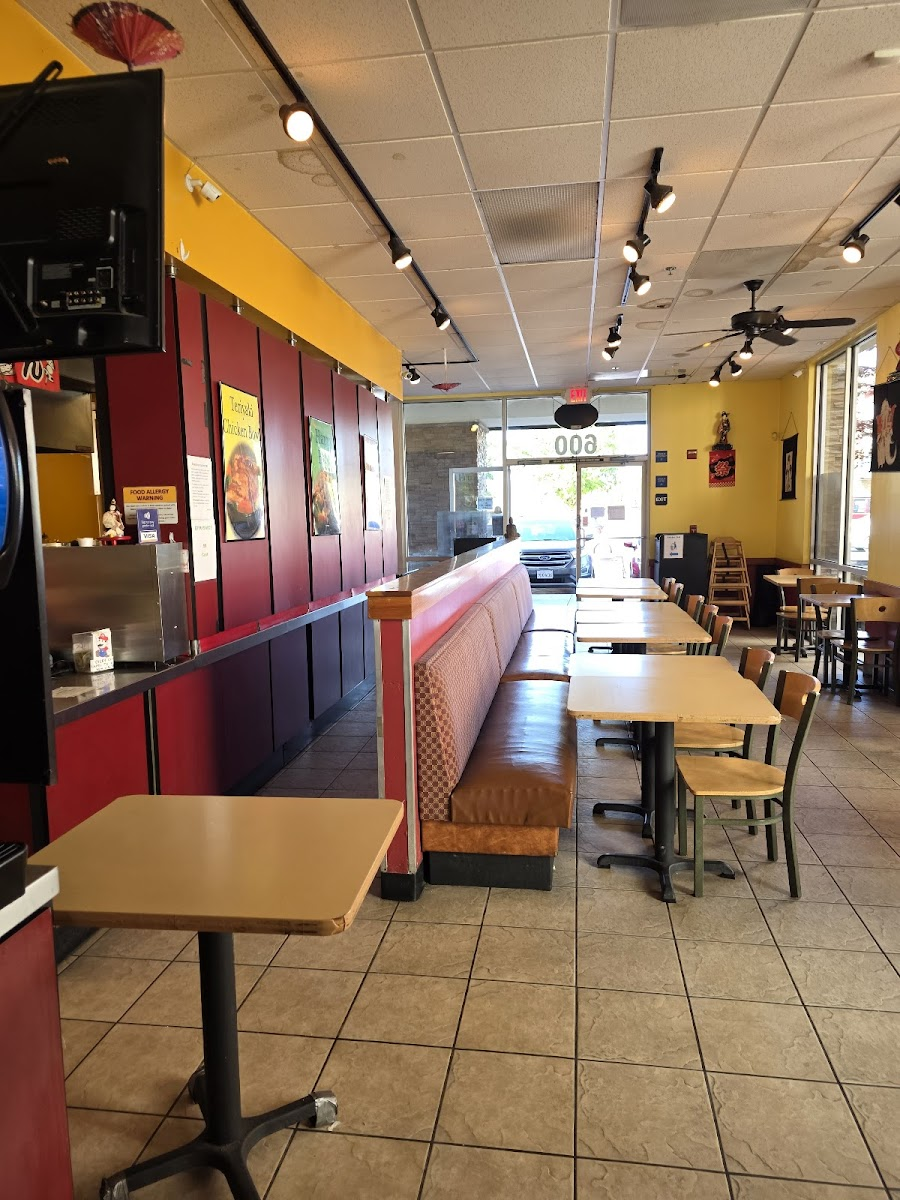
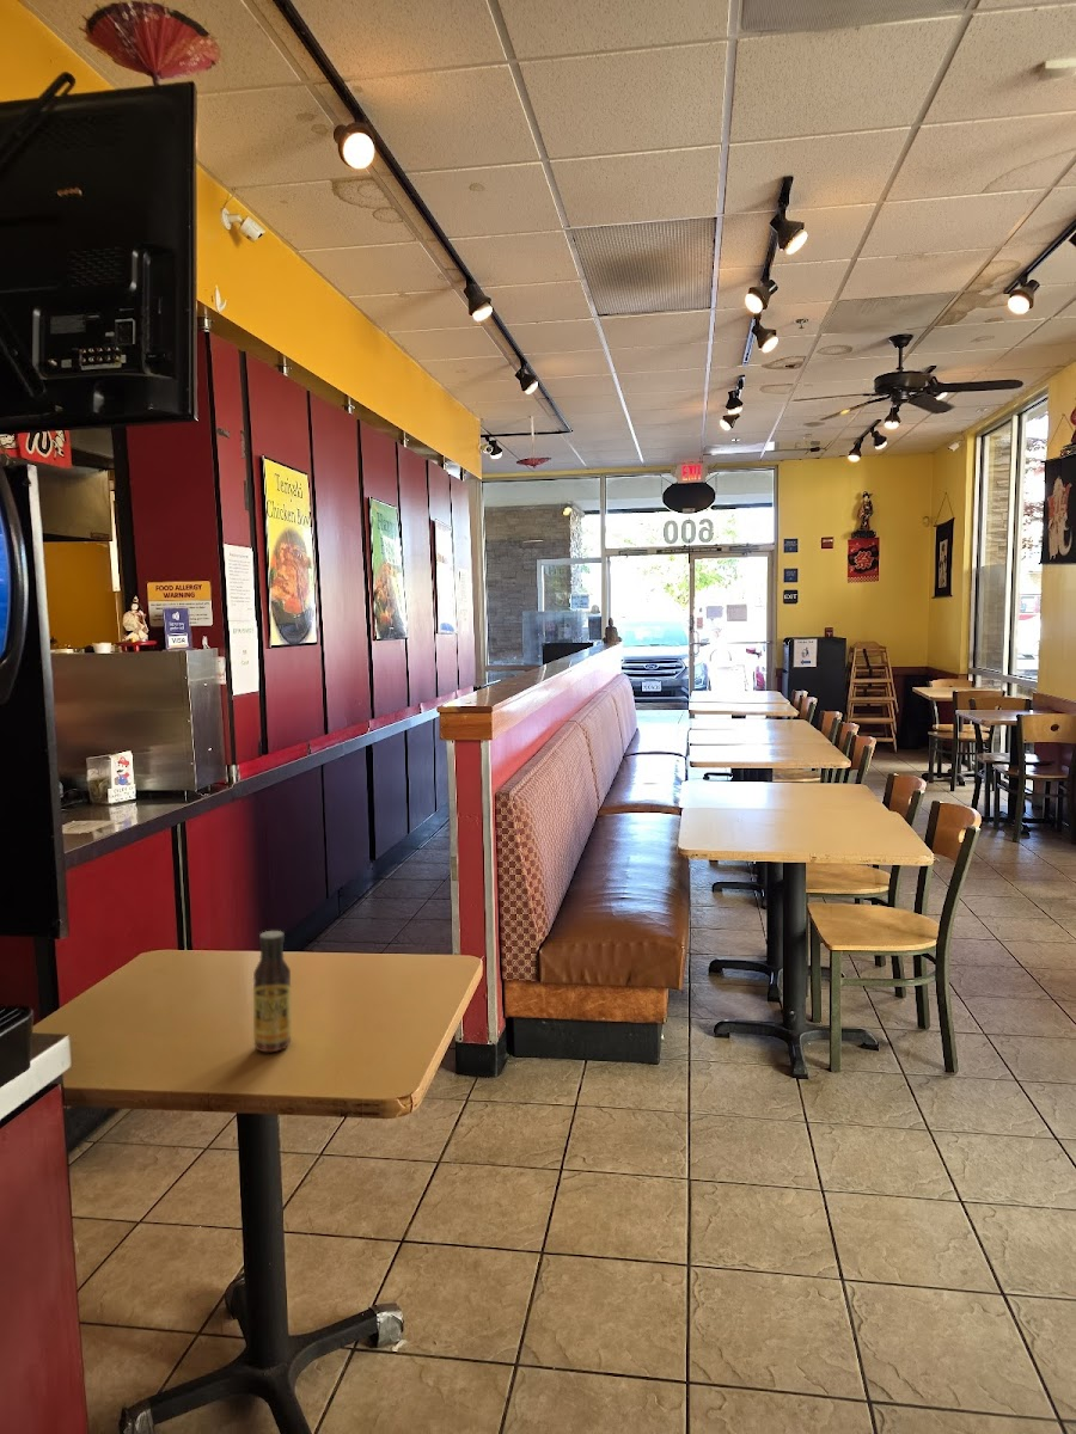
+ sauce bottle (271, 989)
